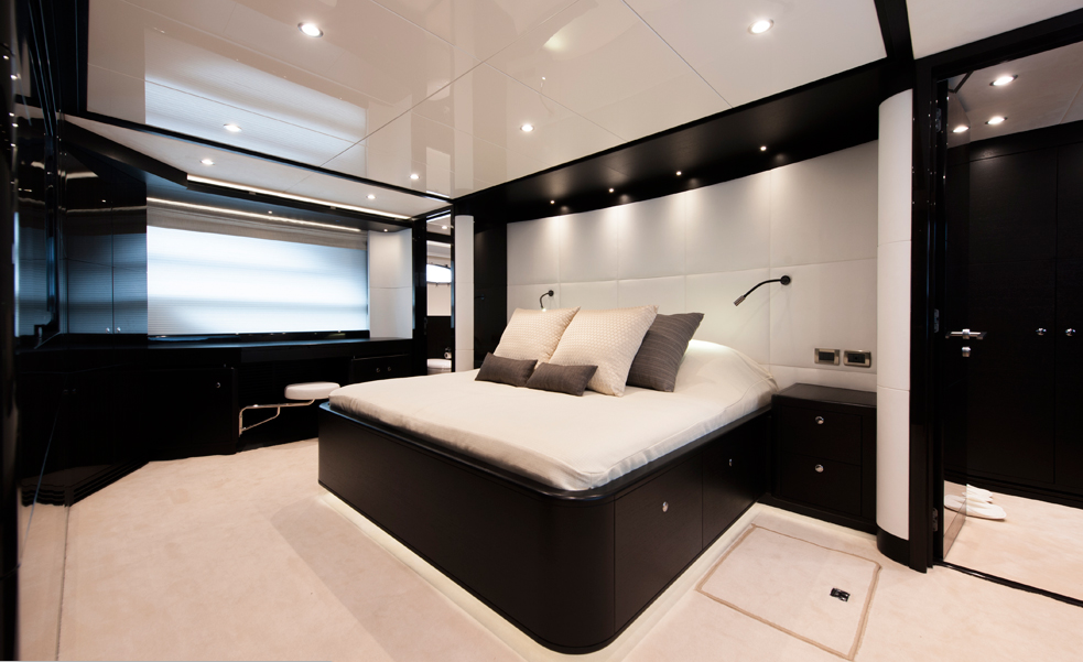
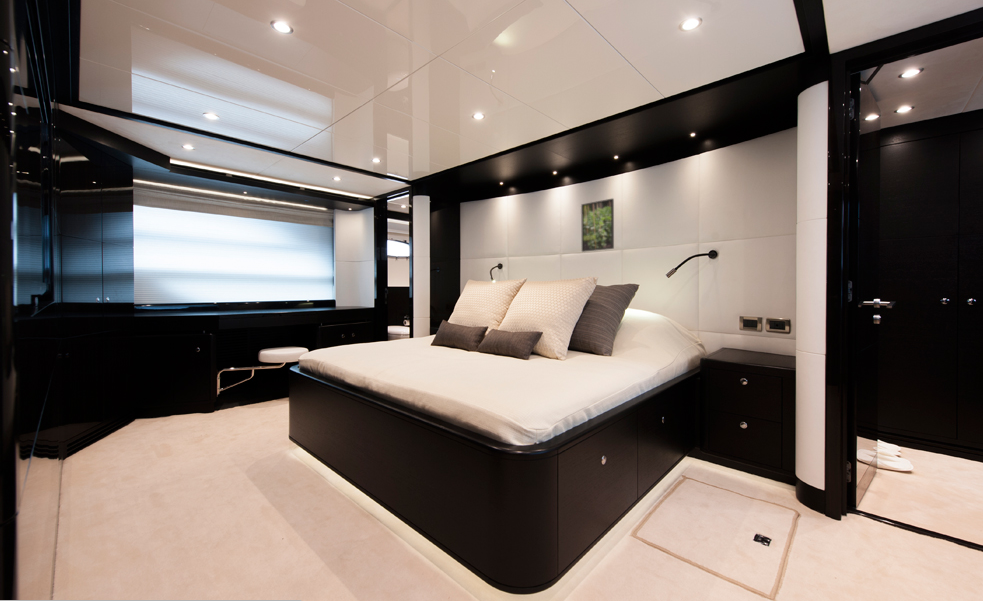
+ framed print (597, 225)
